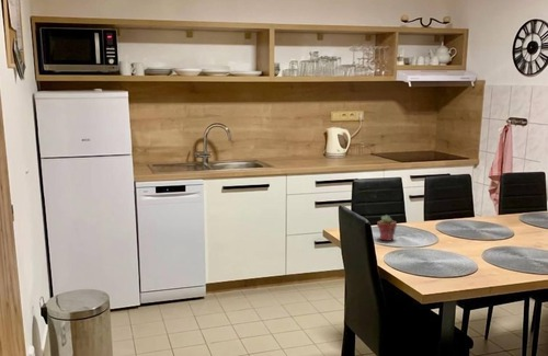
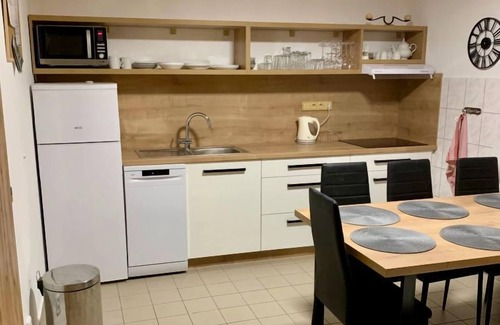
- potted succulent (386, 227)
